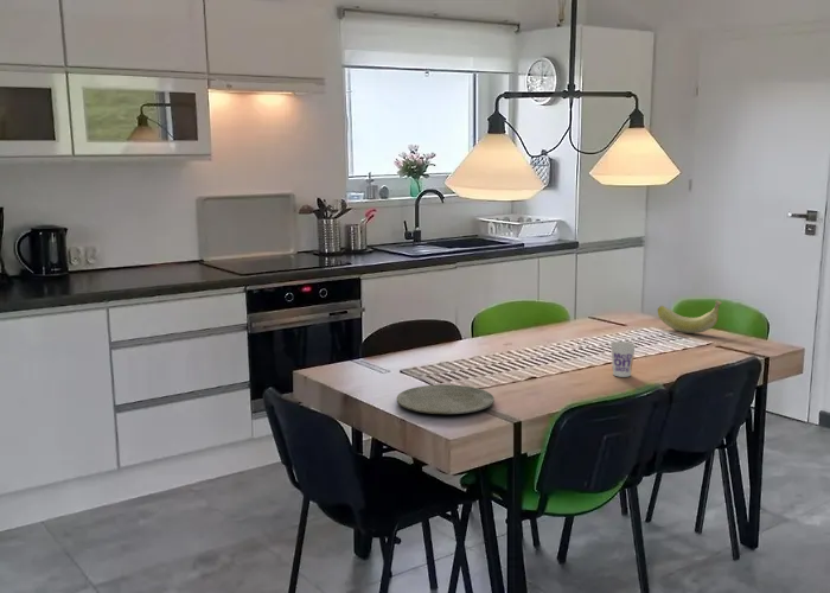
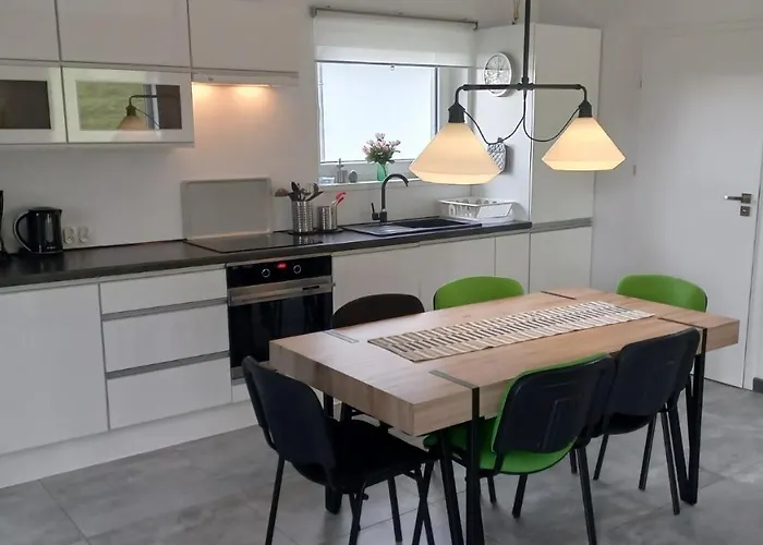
- cup (621, 359)
- banana (687, 317)
- plate (445, 400)
